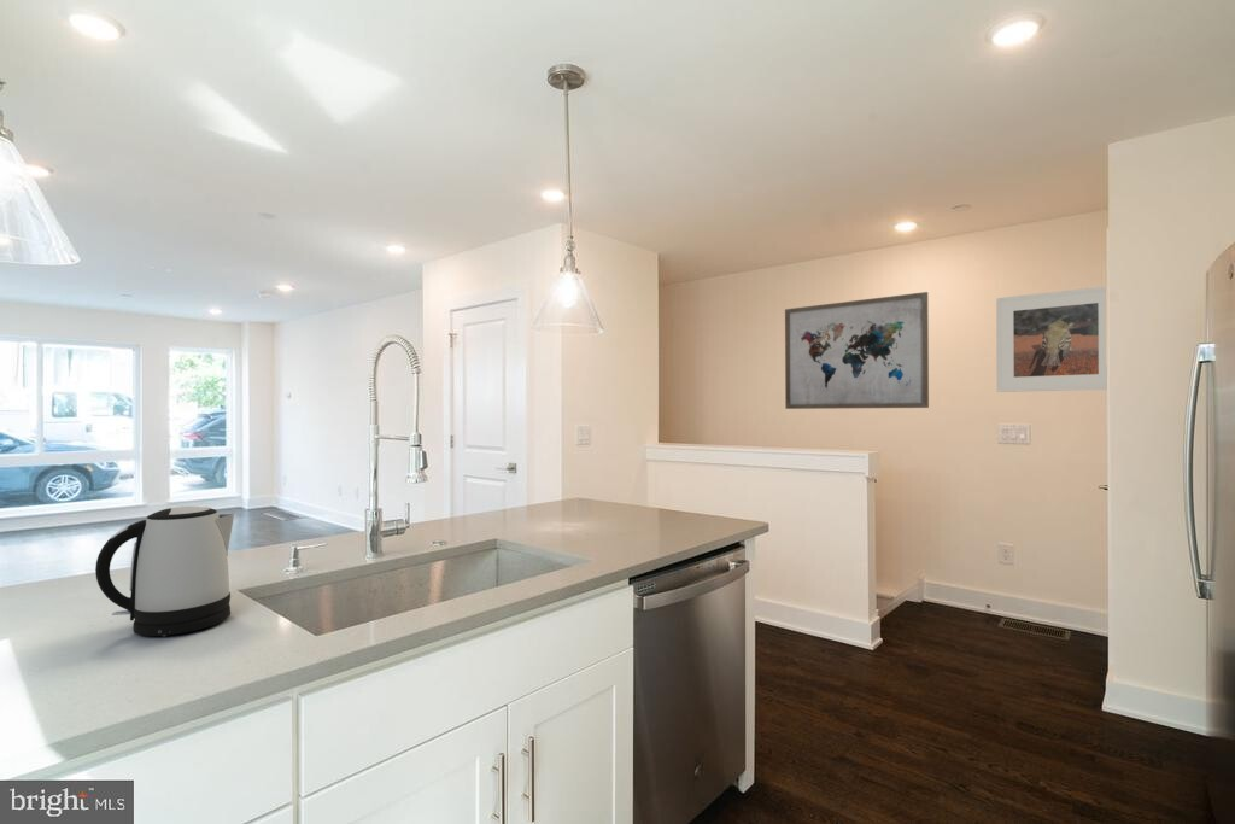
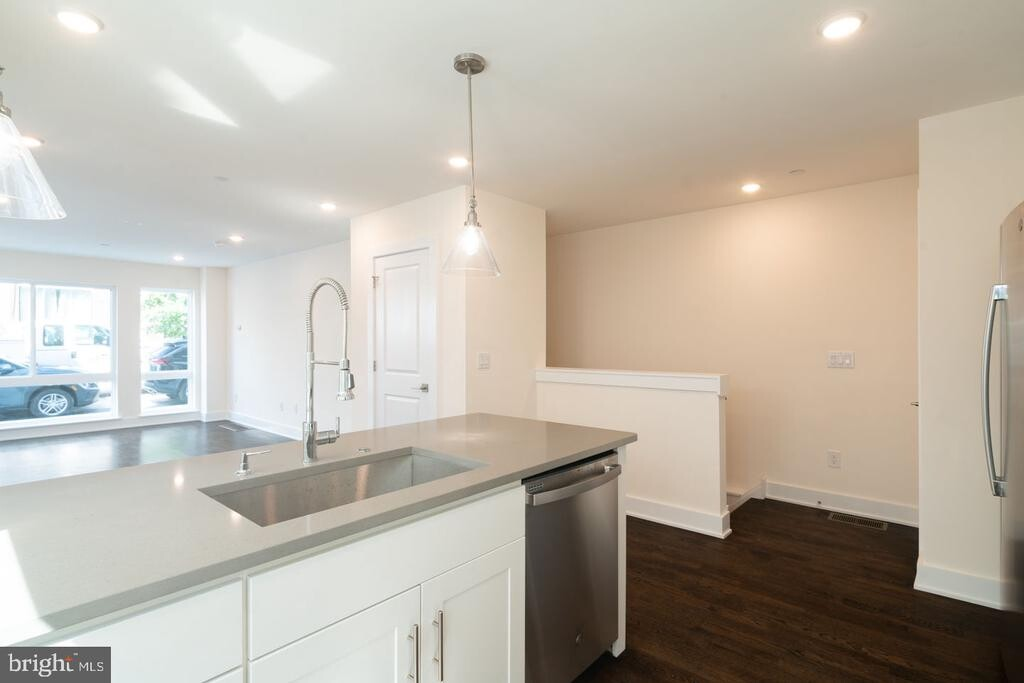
- wall art (851, 355)
- kettle (169, 567)
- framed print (1054, 341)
